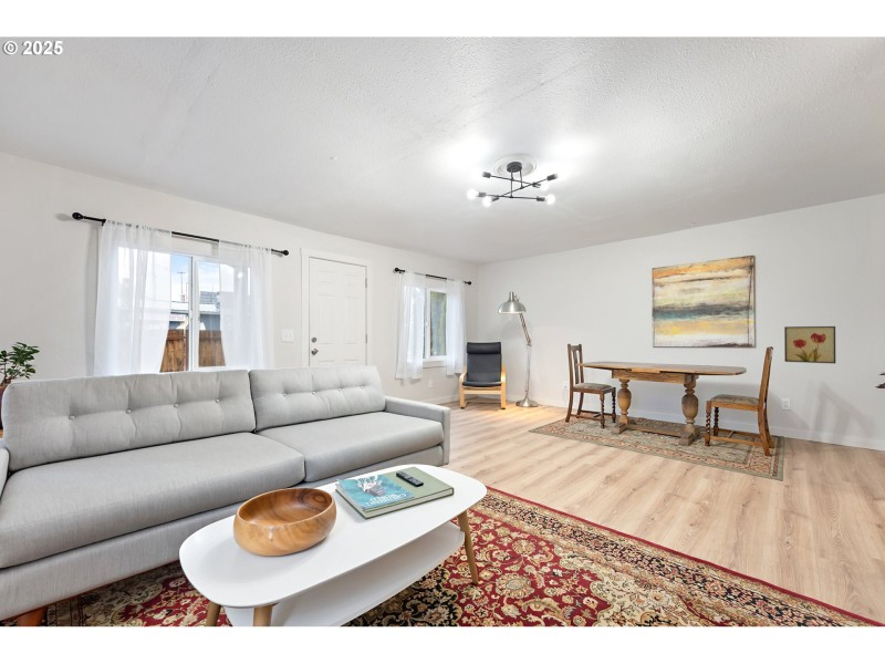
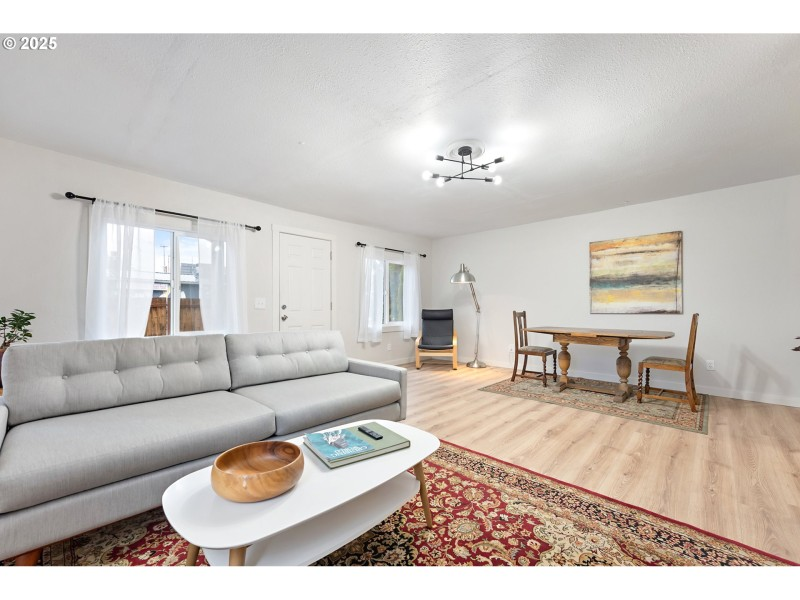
- wall art (809, 344)
